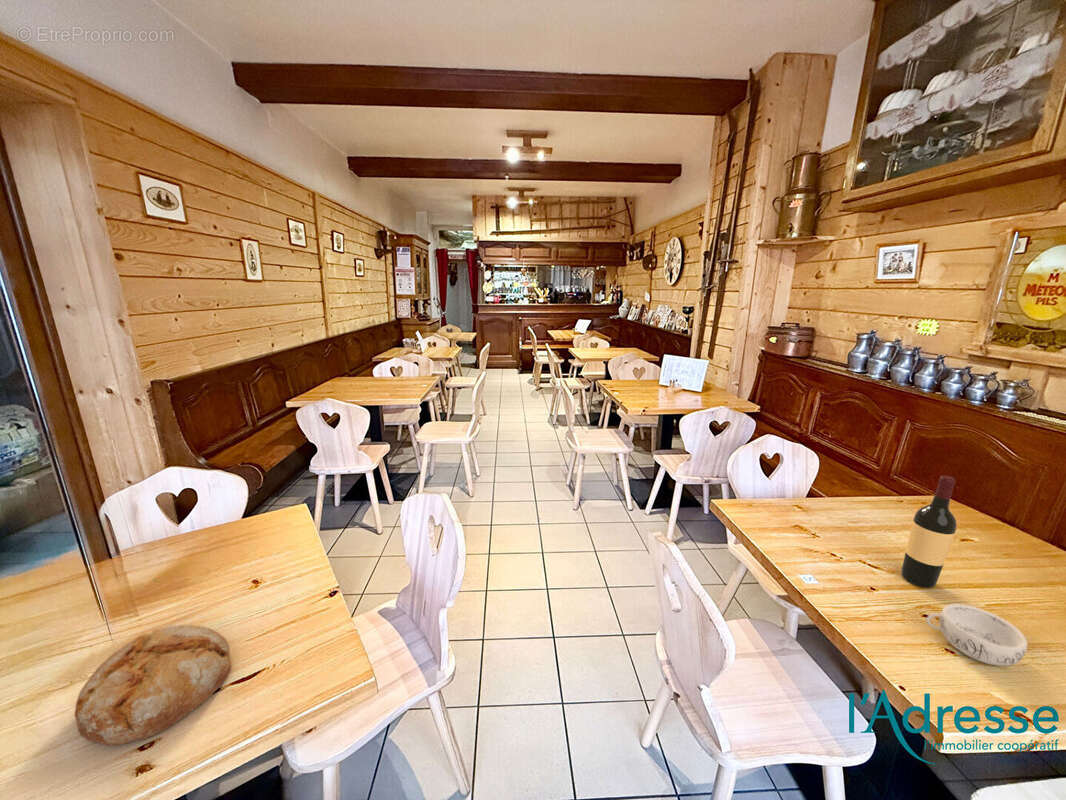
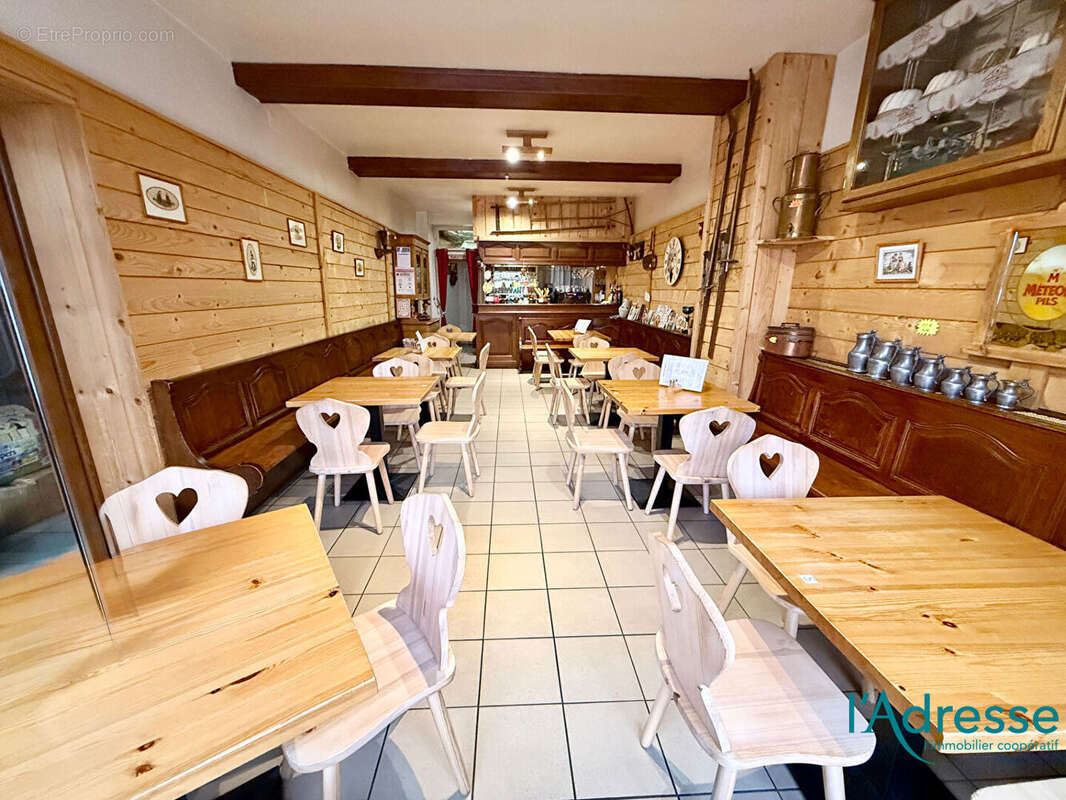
- decorative bowl (972, 633)
- wine bottle (932, 530)
- bread (157, 670)
